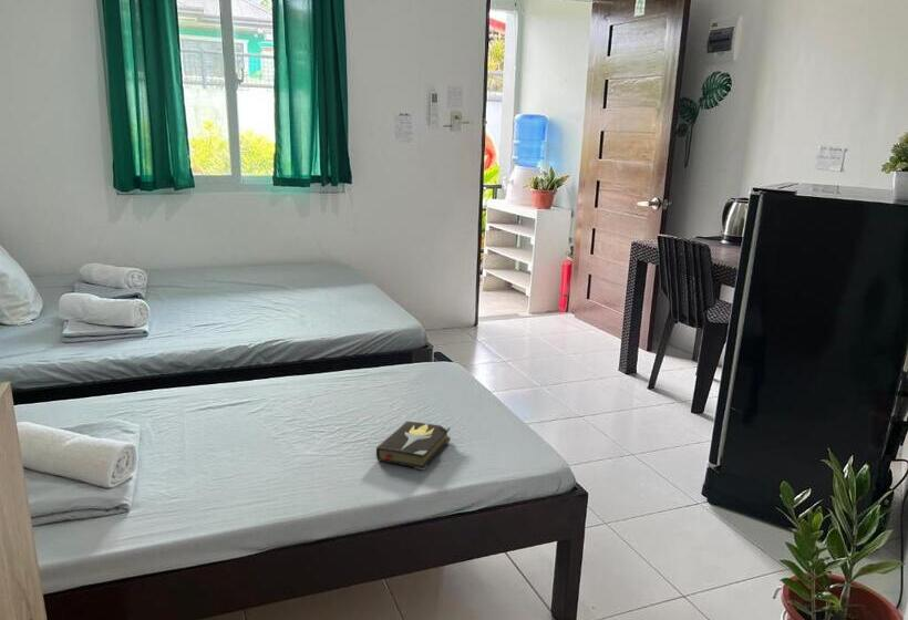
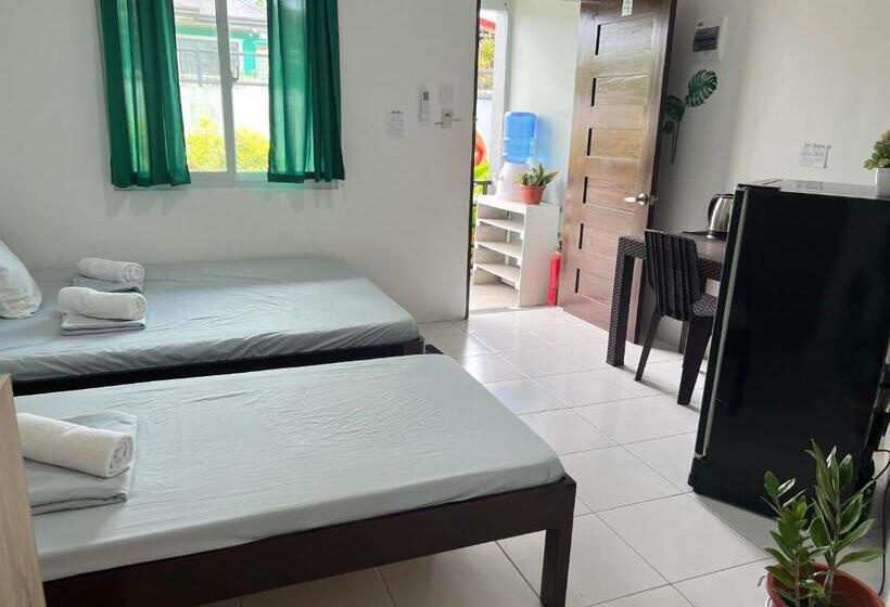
- hardback book (414, 442)
